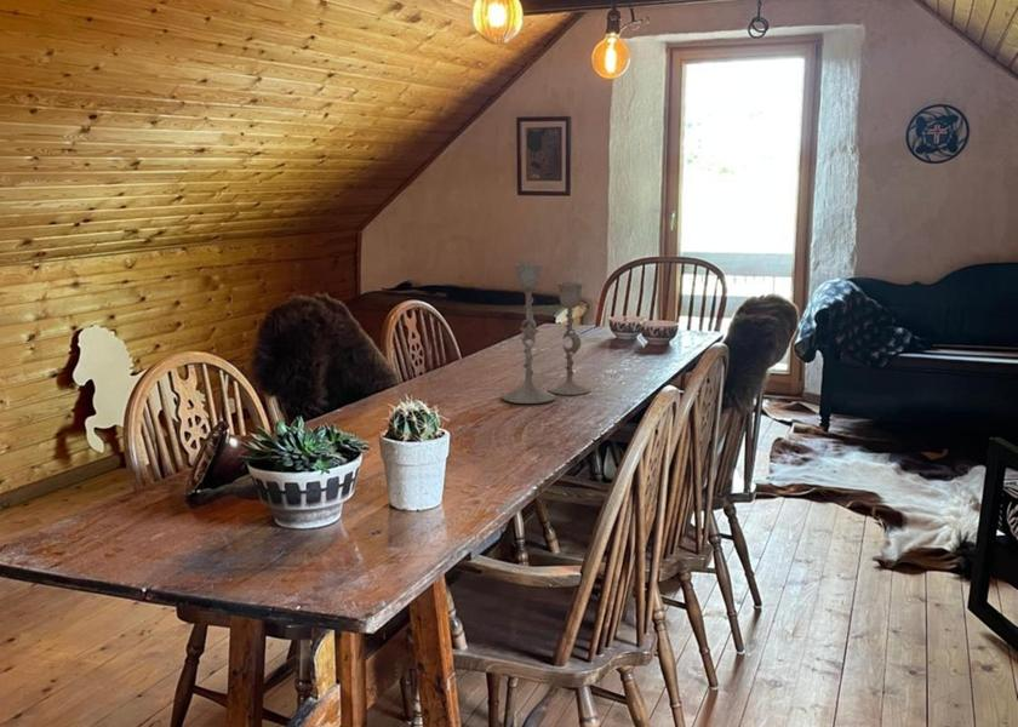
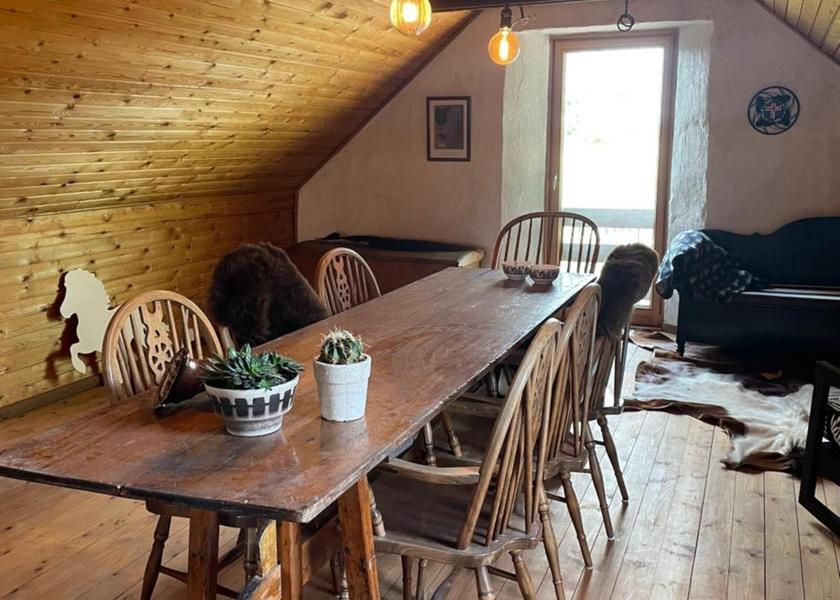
- candlestick (538, 330)
